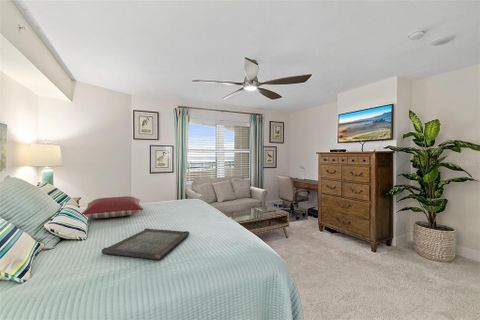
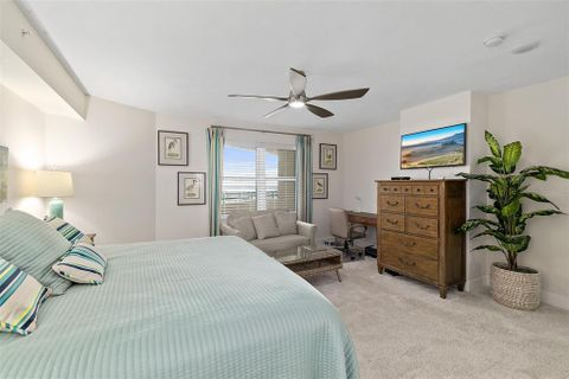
- pillow (114, 206)
- serving tray (151, 241)
